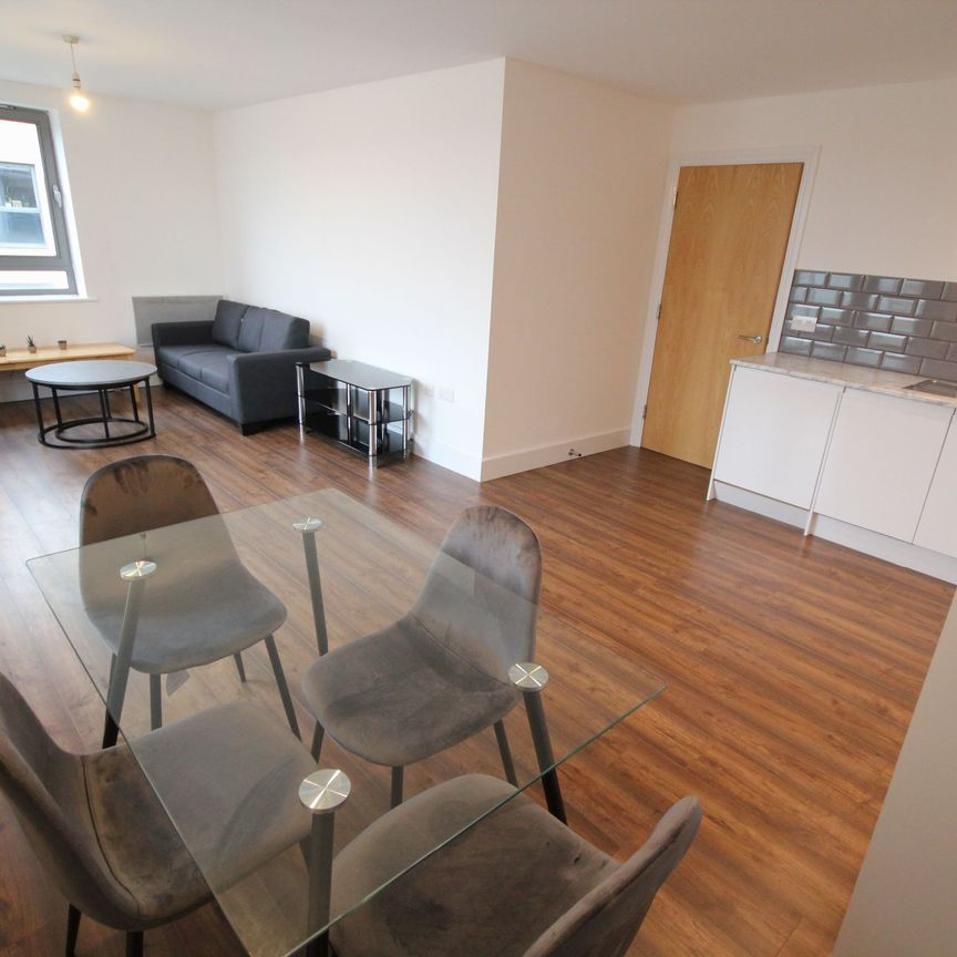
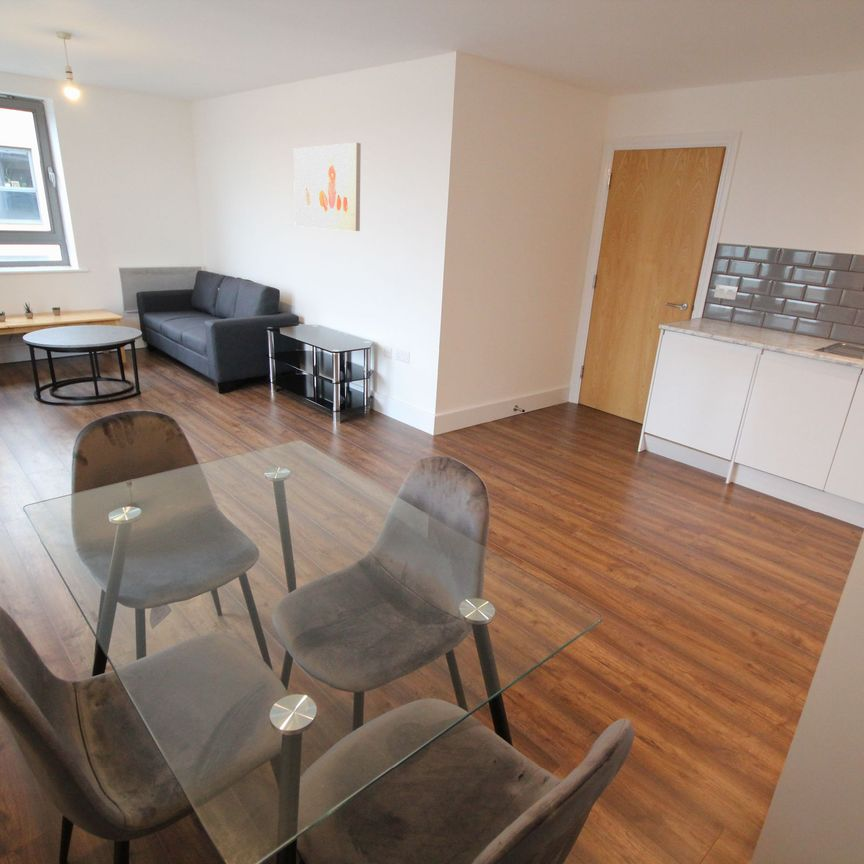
+ wall art (325, 188)
